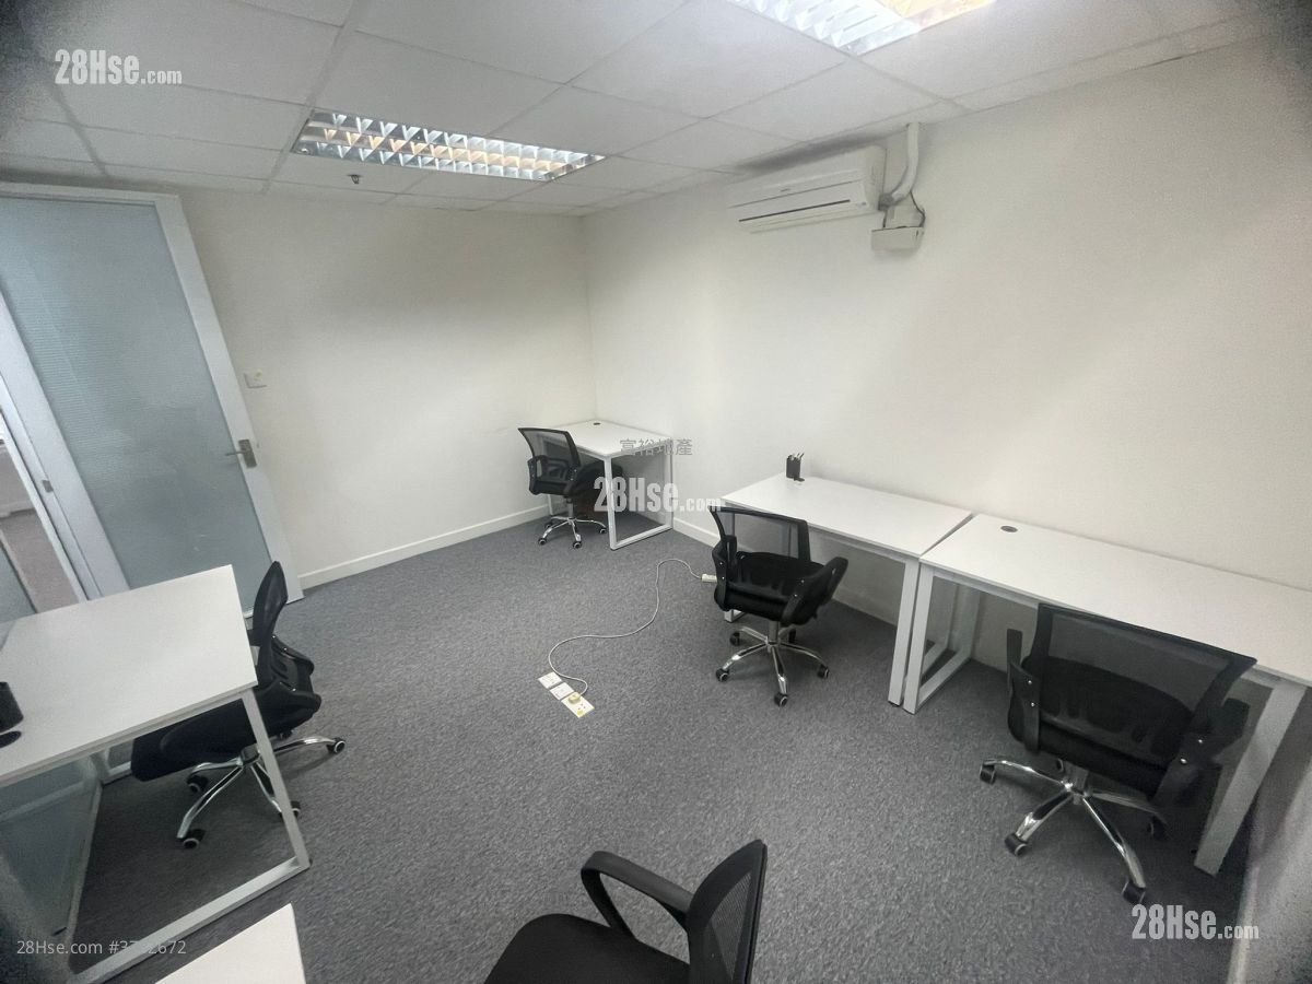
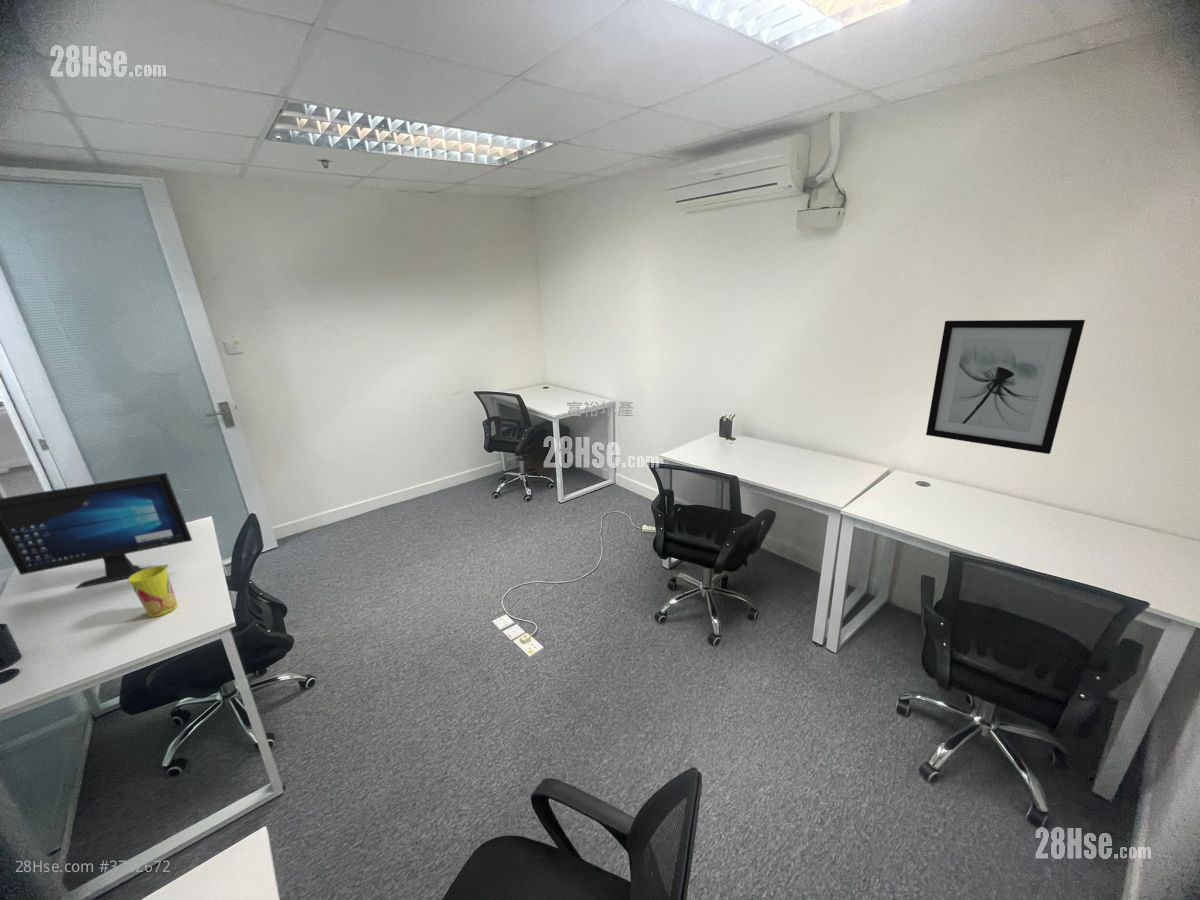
+ cup (155, 591)
+ wall art (995, 384)
+ computer monitor (107, 528)
